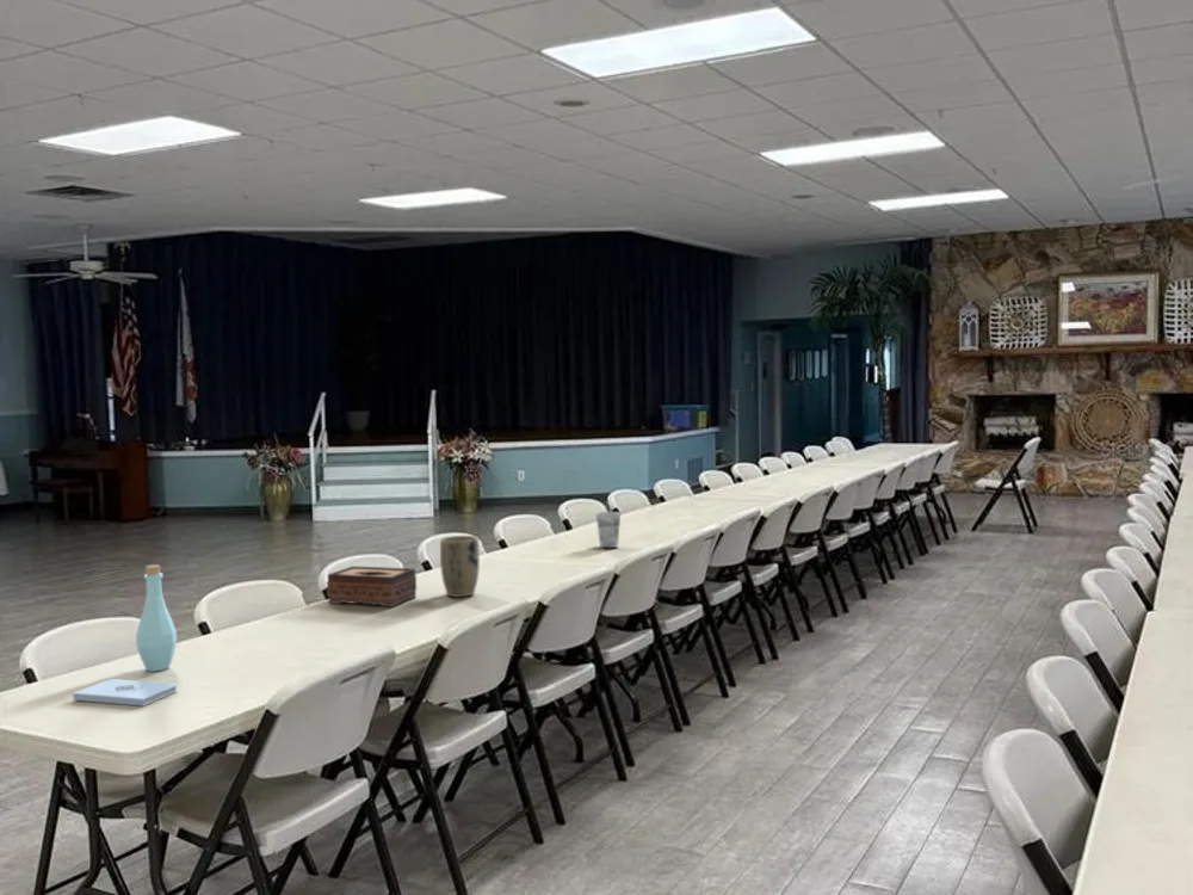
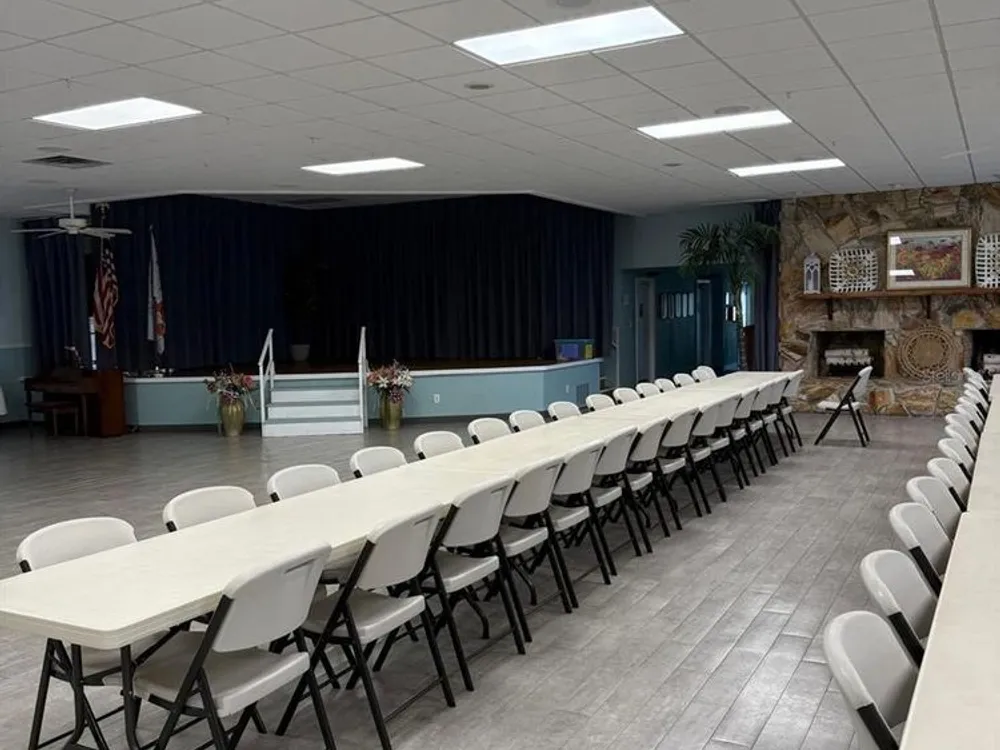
- cup (608, 530)
- notepad (126, 691)
- bottle (155, 617)
- plant pot (459, 566)
- tissue box (372, 585)
